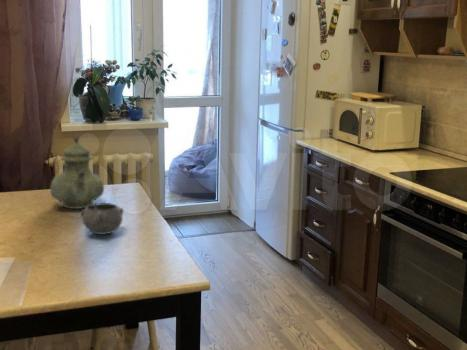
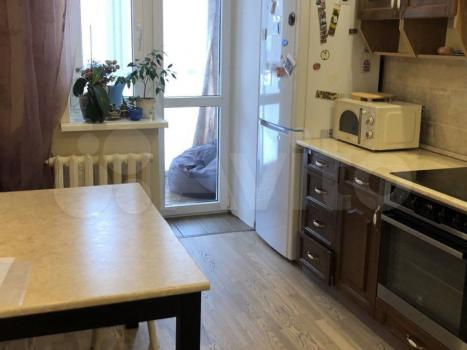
- decorative bowl (103, 218)
- teapot (77, 170)
